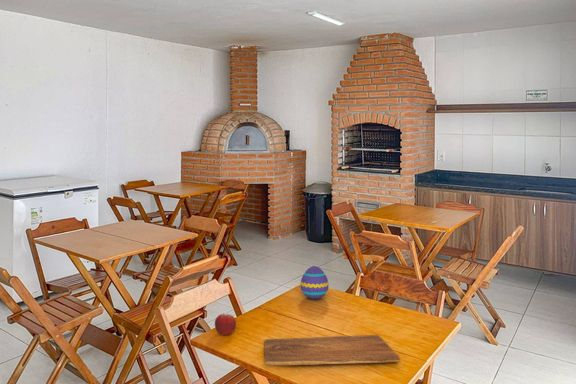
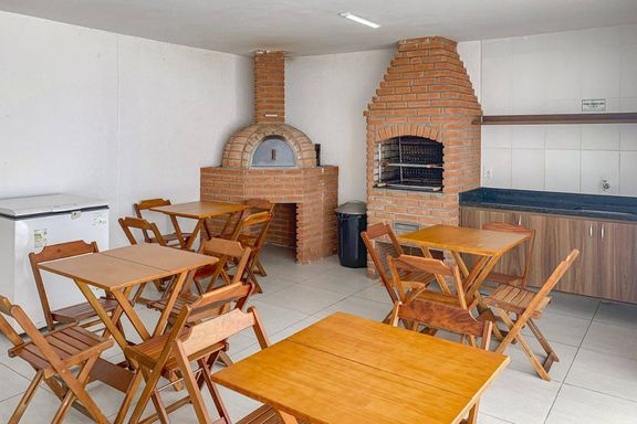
- decorative egg (314, 282)
- cutting board (327, 349)
- fruit (225, 323)
